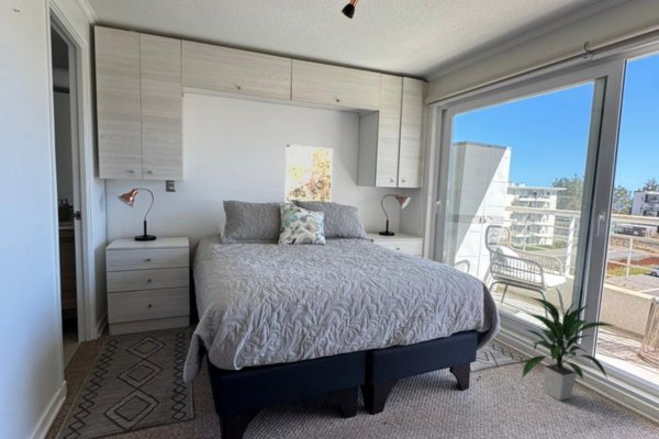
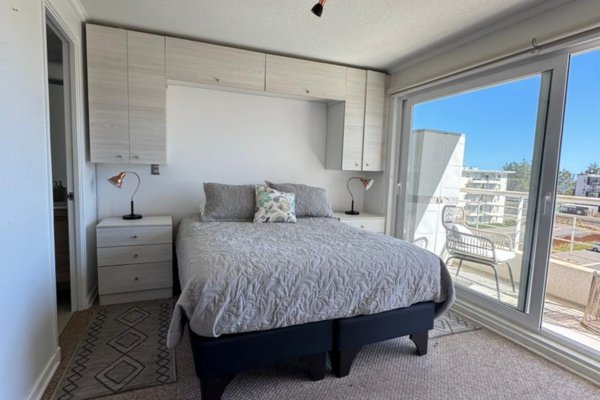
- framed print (309, 177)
- indoor plant (557, 346)
